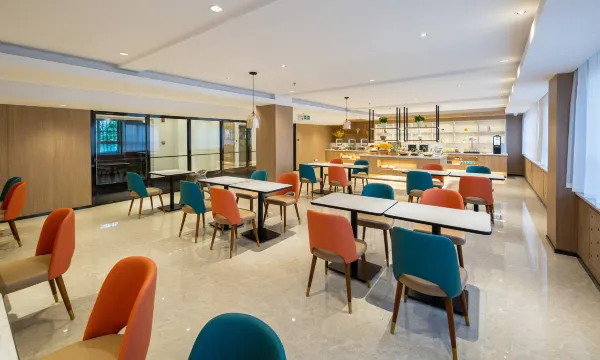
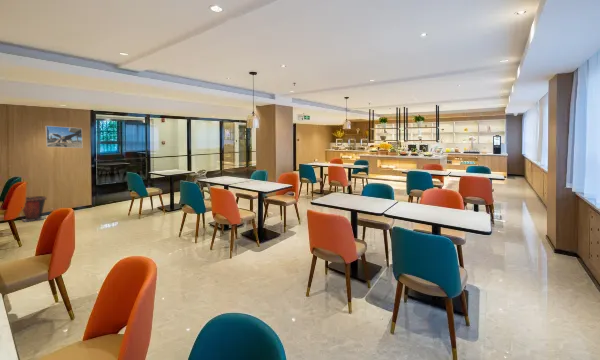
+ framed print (64, 137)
+ waste bin (33, 207)
